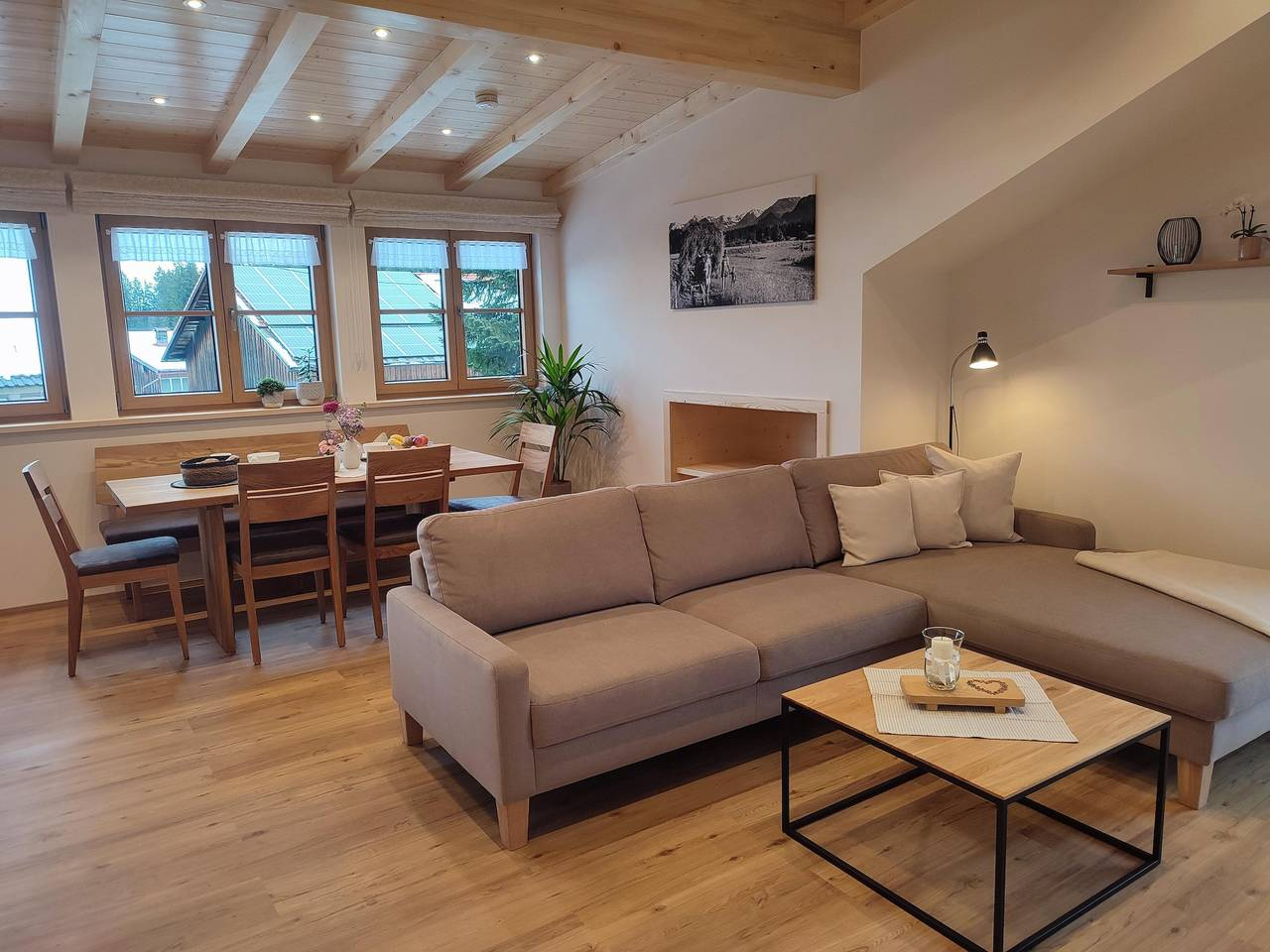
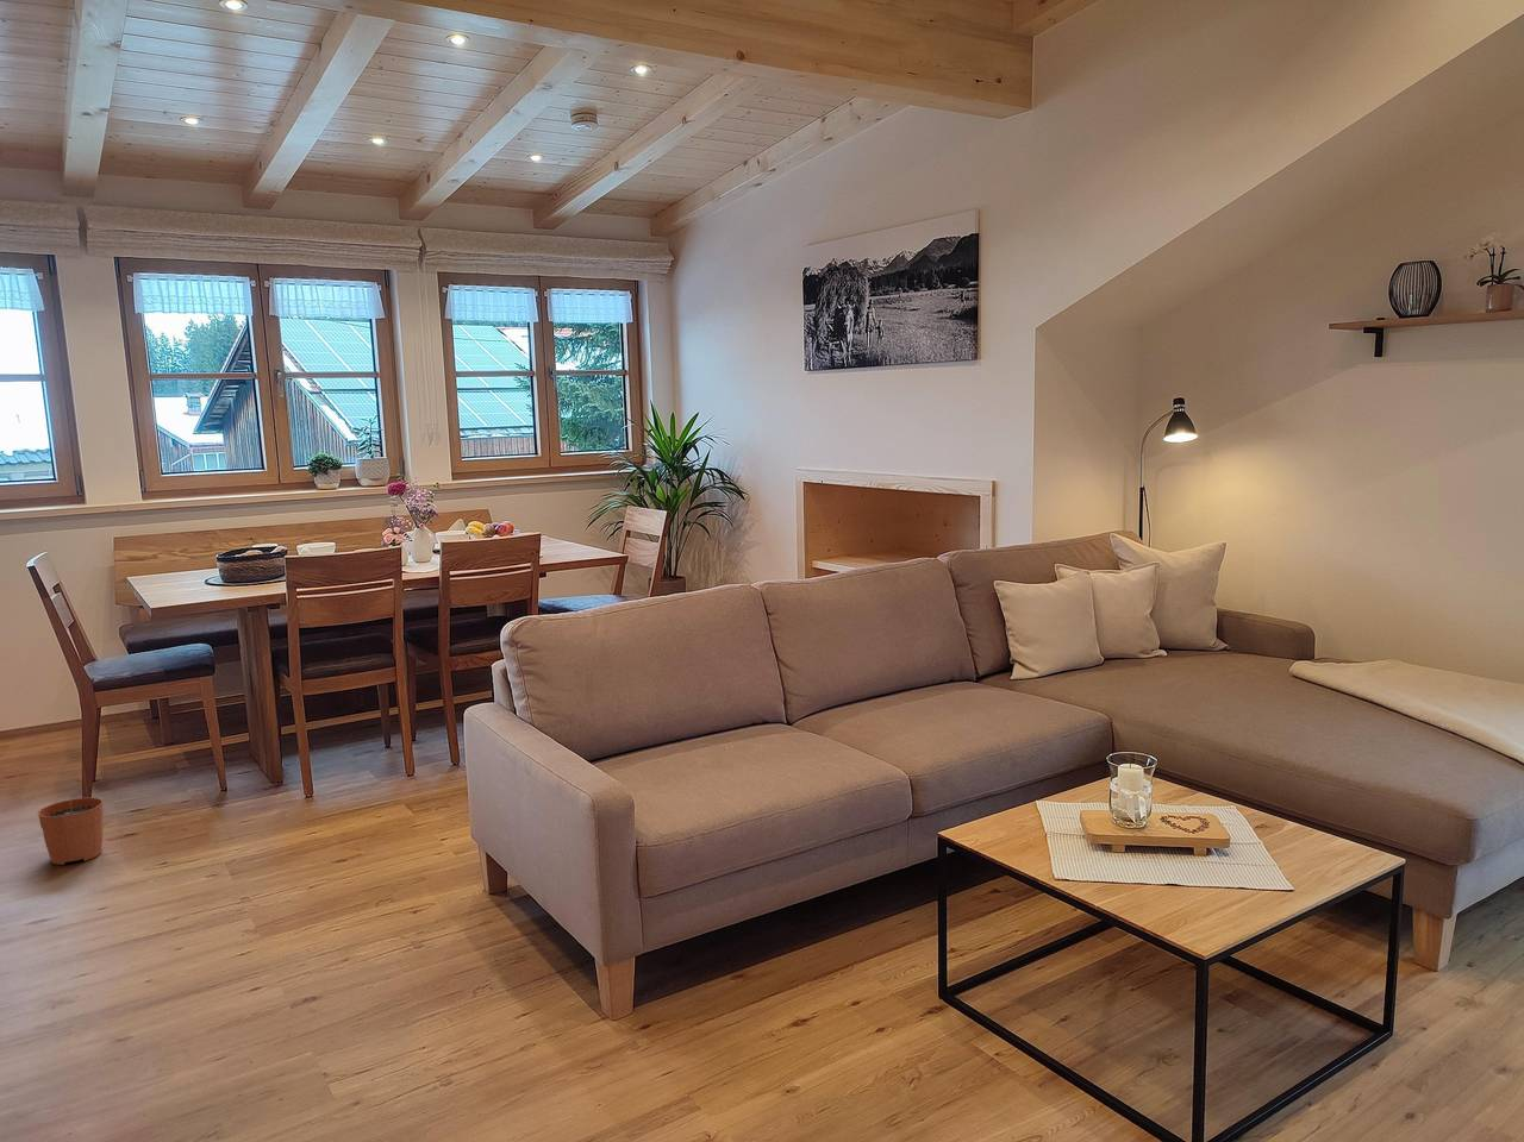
+ plant pot (72, 818)
